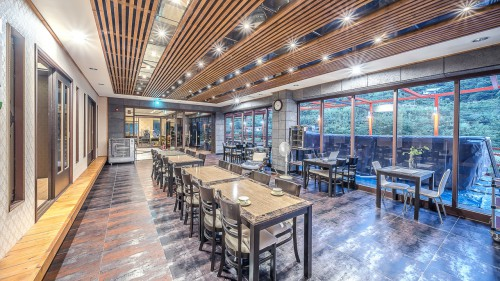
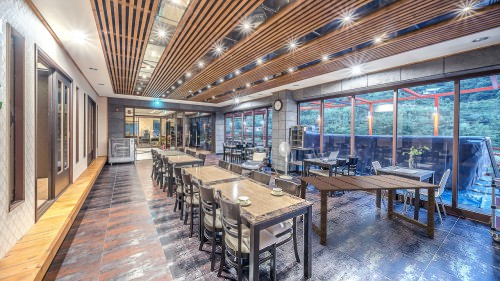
+ dining table (361, 190)
